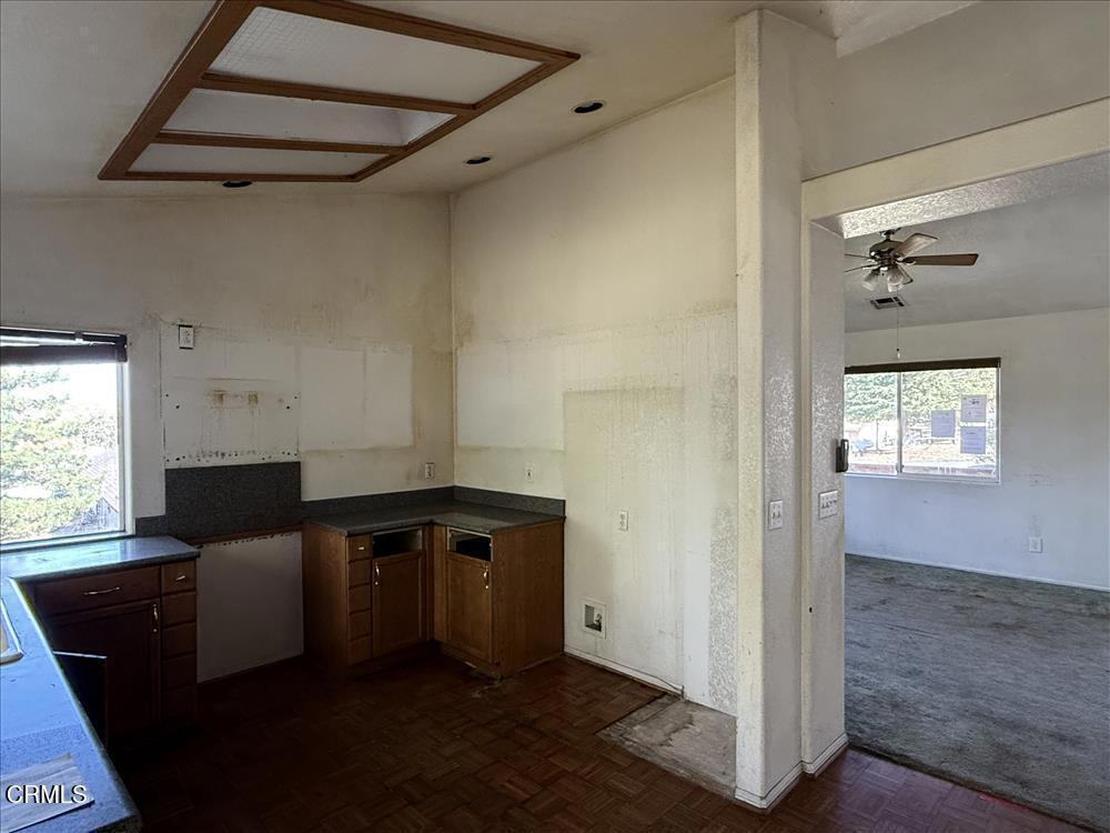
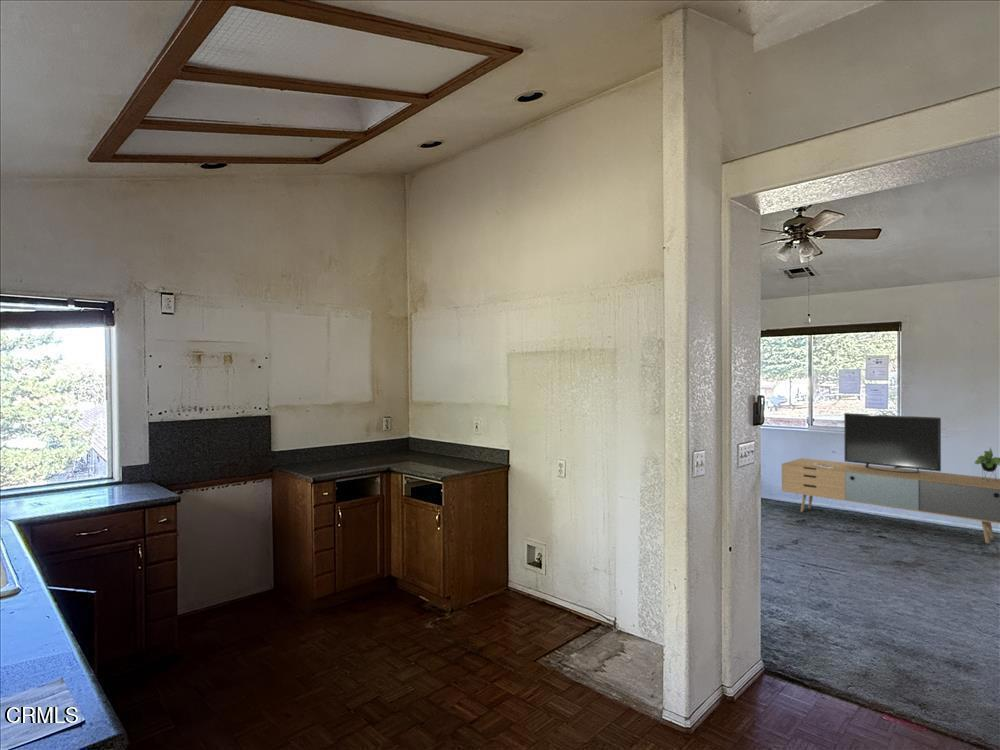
+ media console (888, 469)
